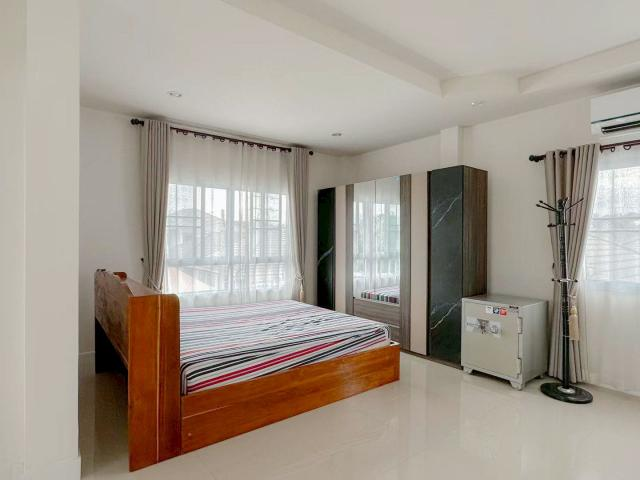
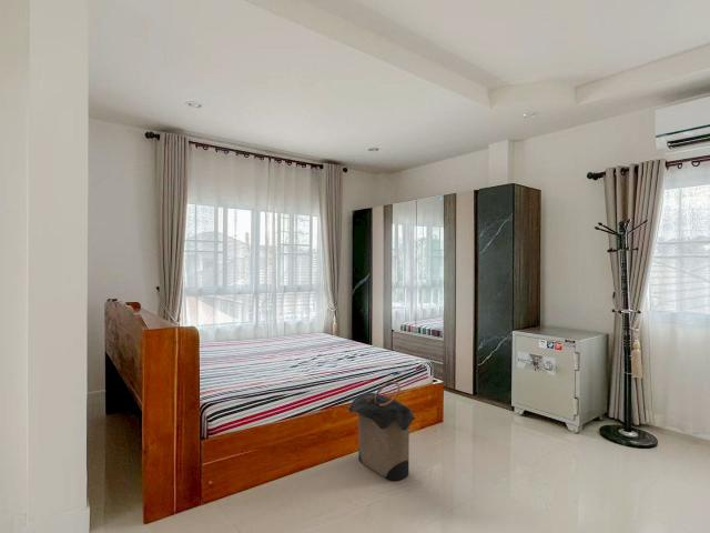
+ laundry hamper (381, 423)
